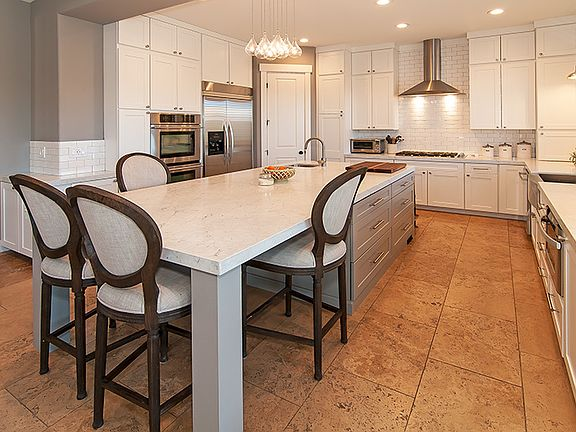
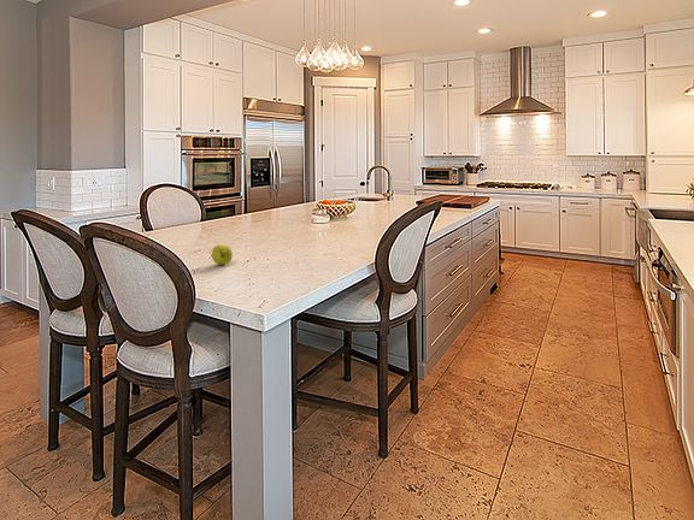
+ apple (222, 254)
